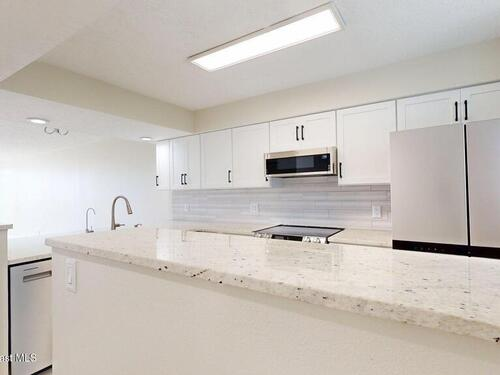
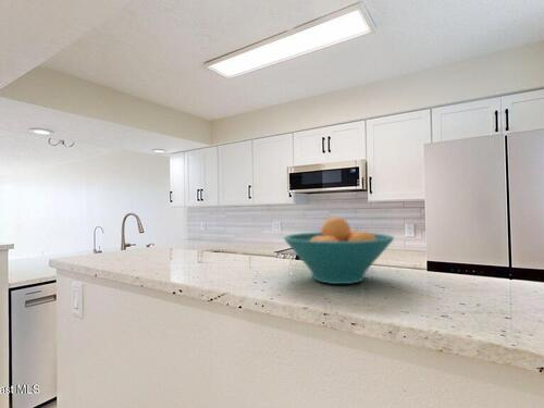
+ fruit bowl (336, 247)
